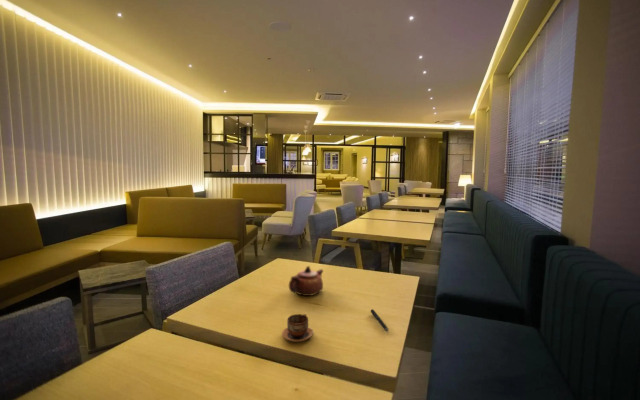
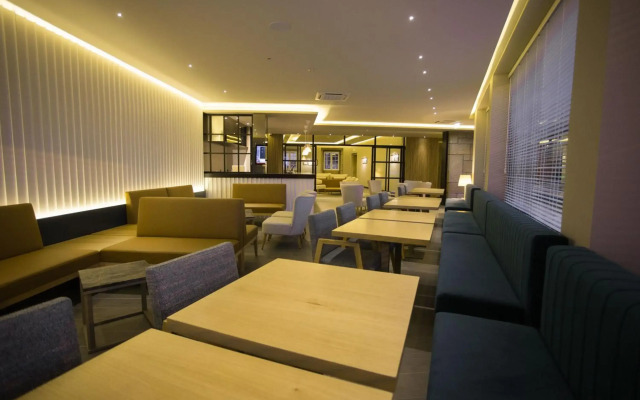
- pen (379, 320)
- cup (298, 326)
- teapot (306, 279)
